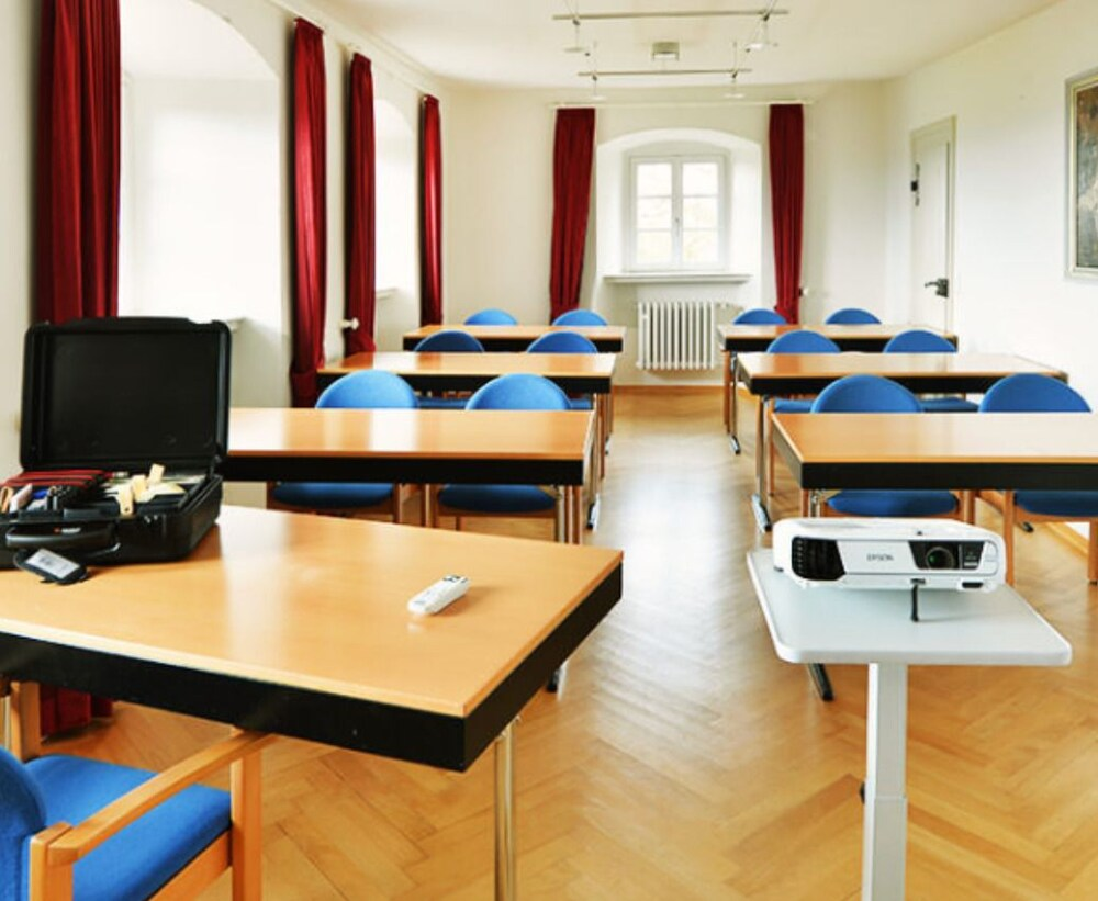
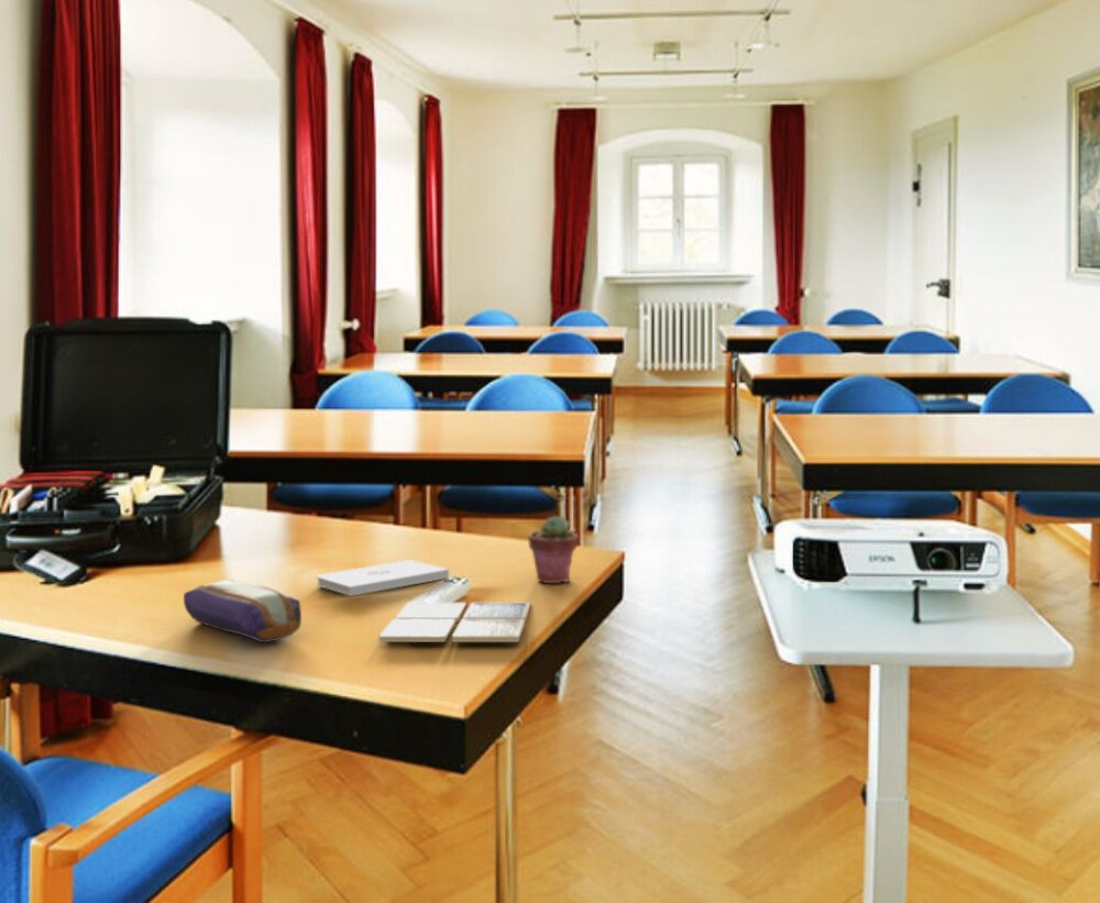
+ notepad (382, 576)
+ potted succulent (553, 548)
+ pencil case (241, 608)
+ drink coaster (458, 620)
